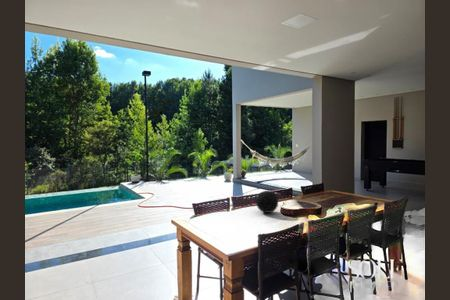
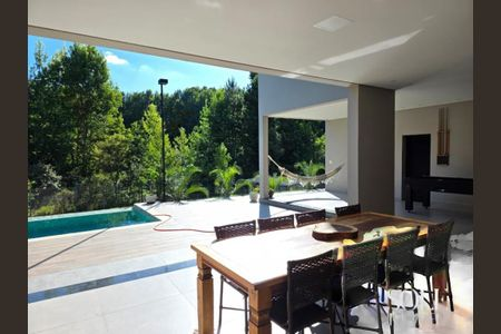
- decorative orb (266, 201)
